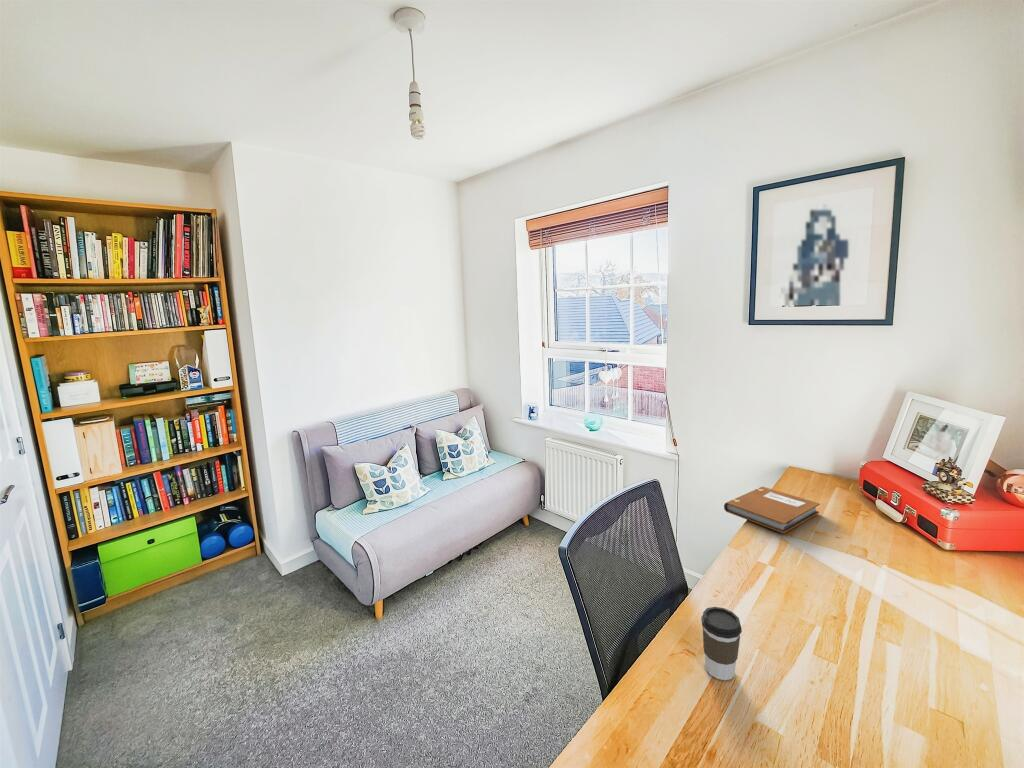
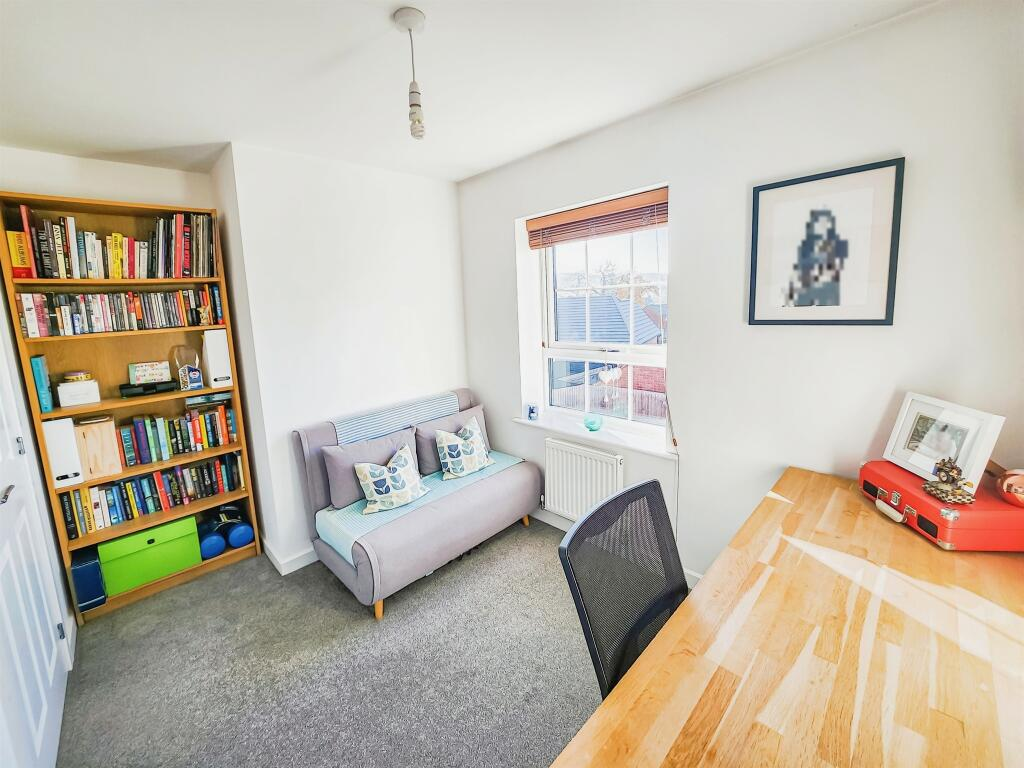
- coffee cup (720, 643)
- notebook (771, 506)
